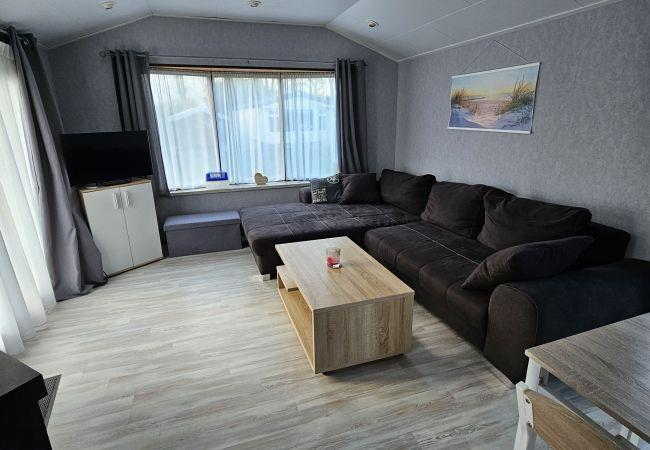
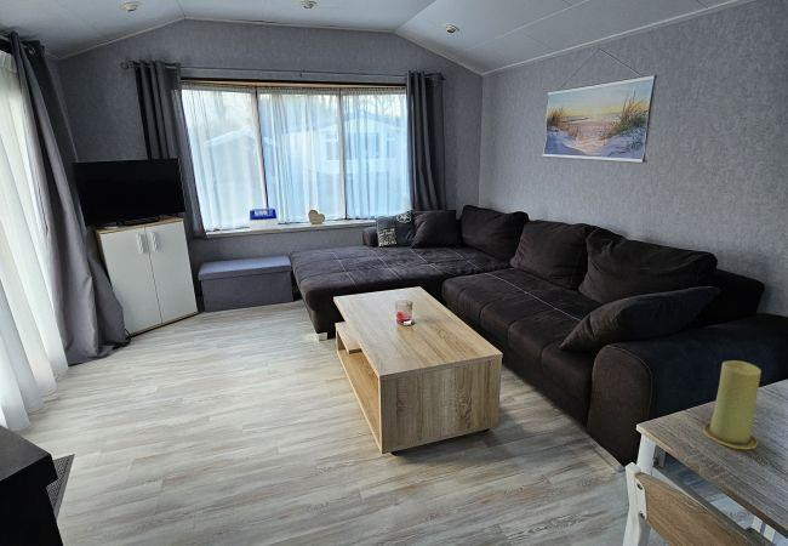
+ candle (735, 402)
